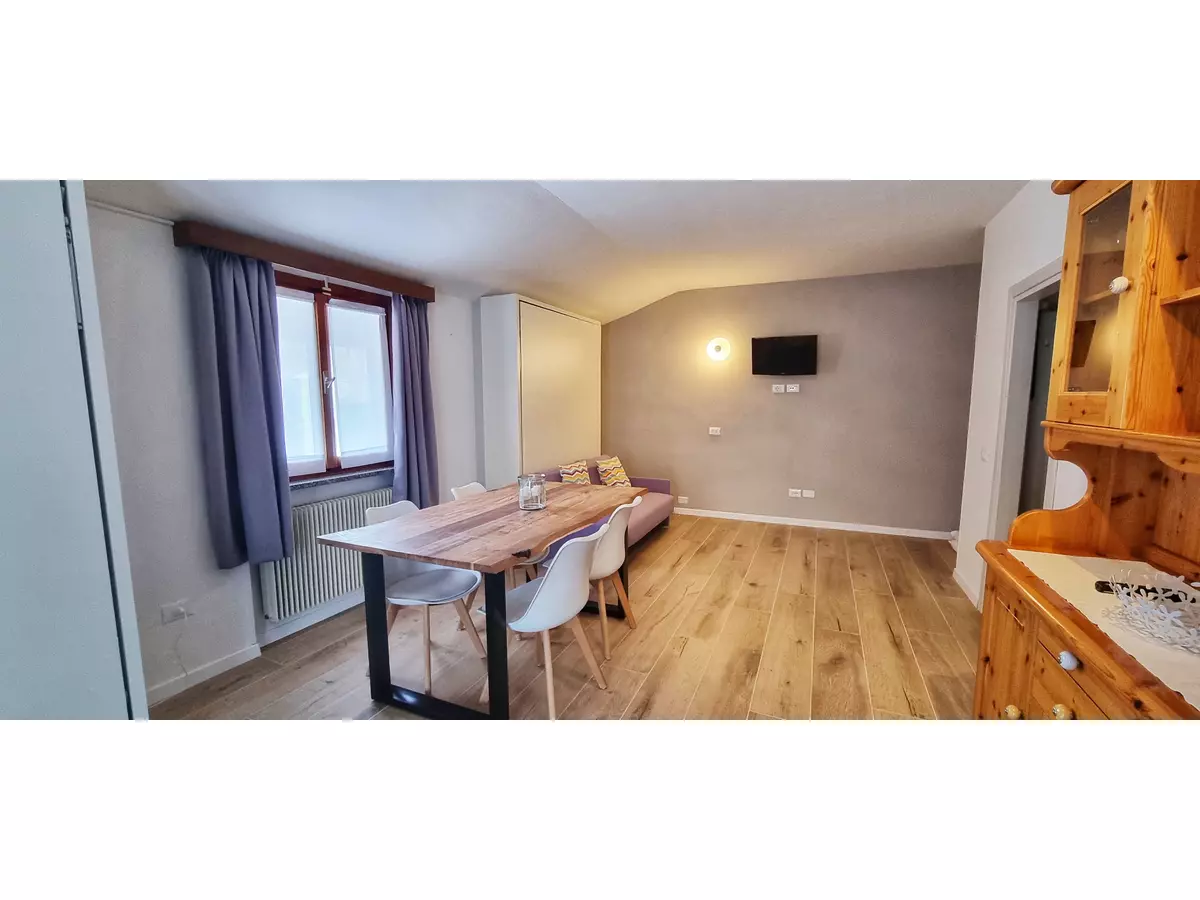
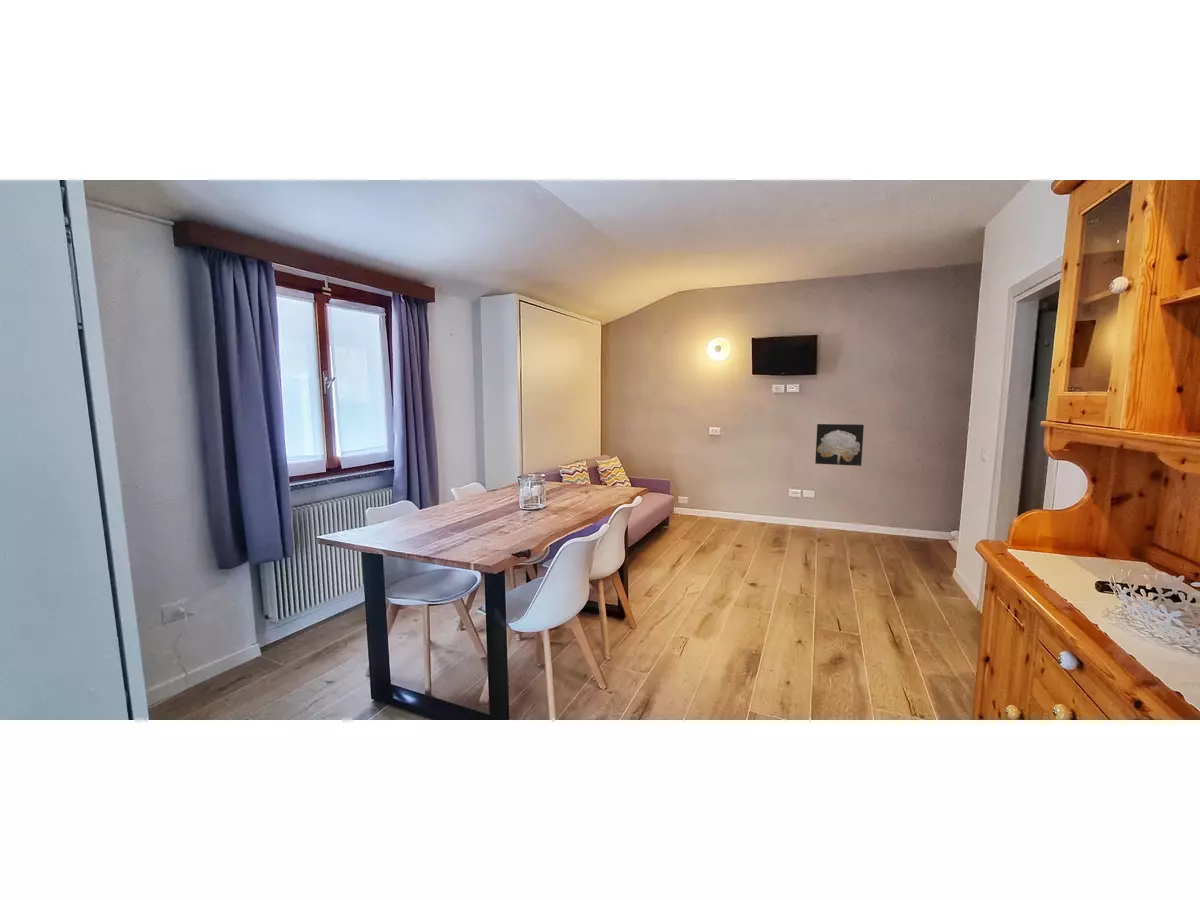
+ wall art (838, 444)
